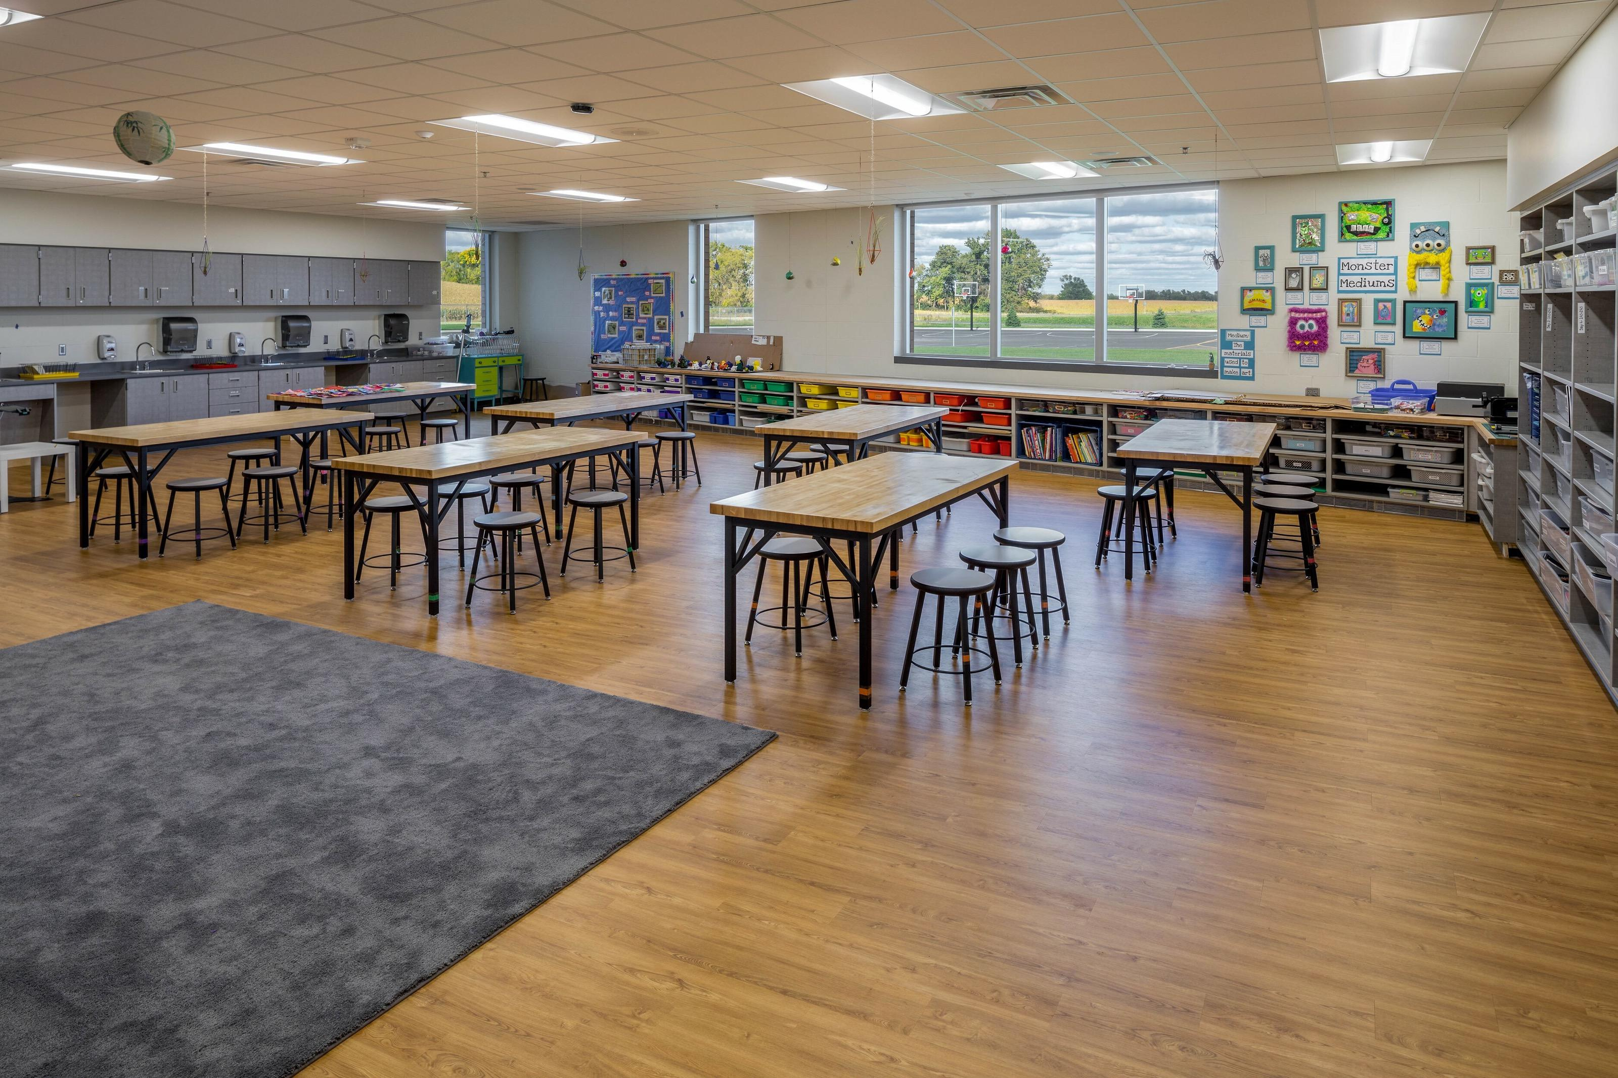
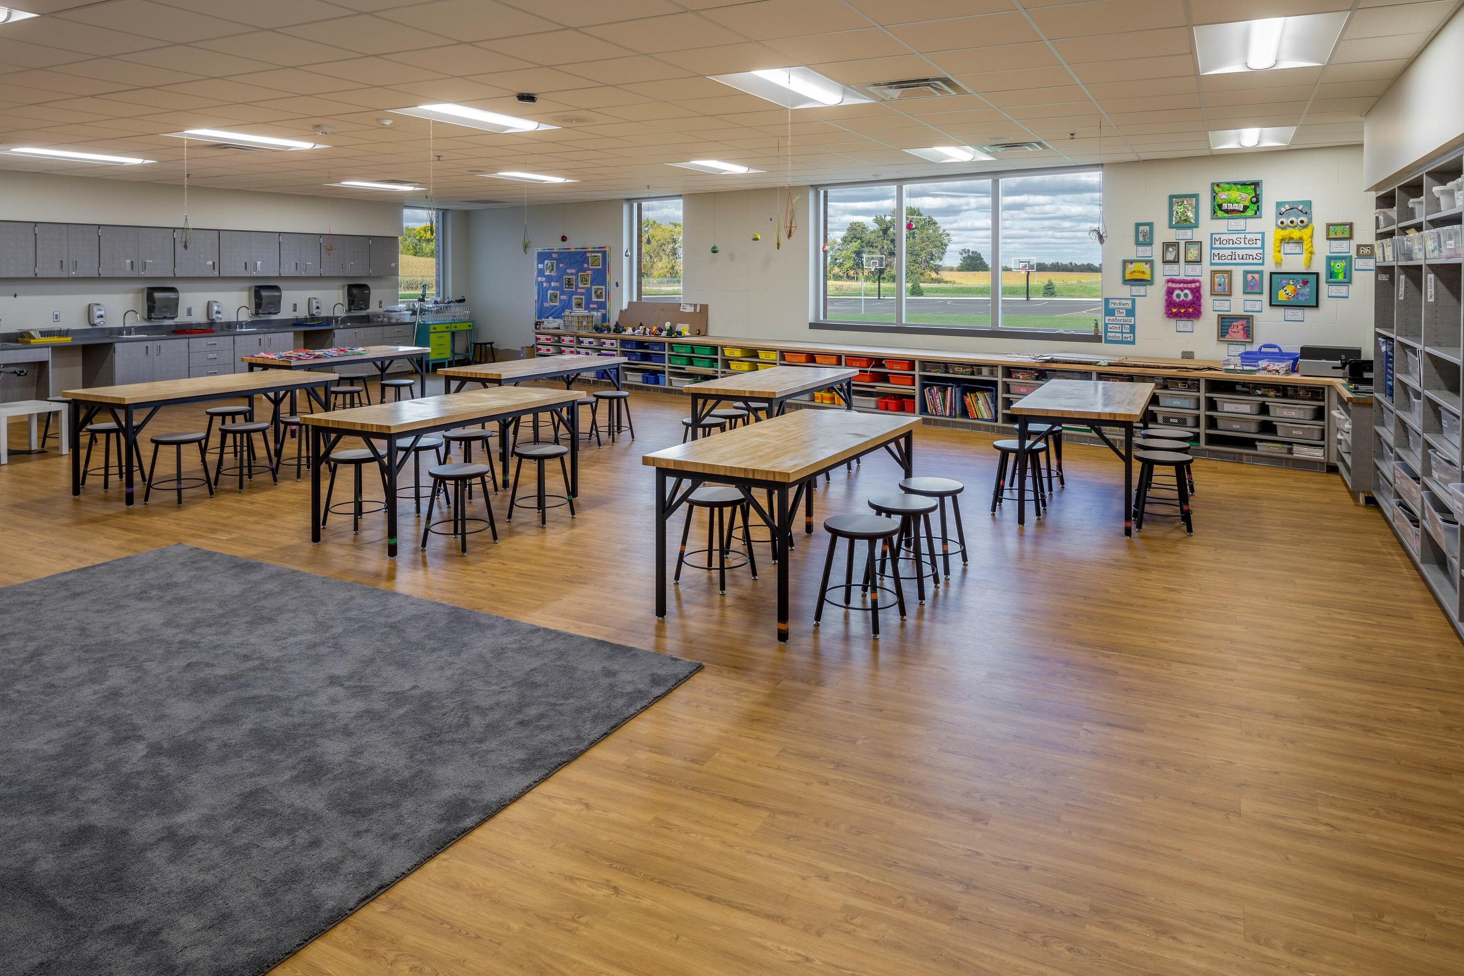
- paper lantern (144, 138)
